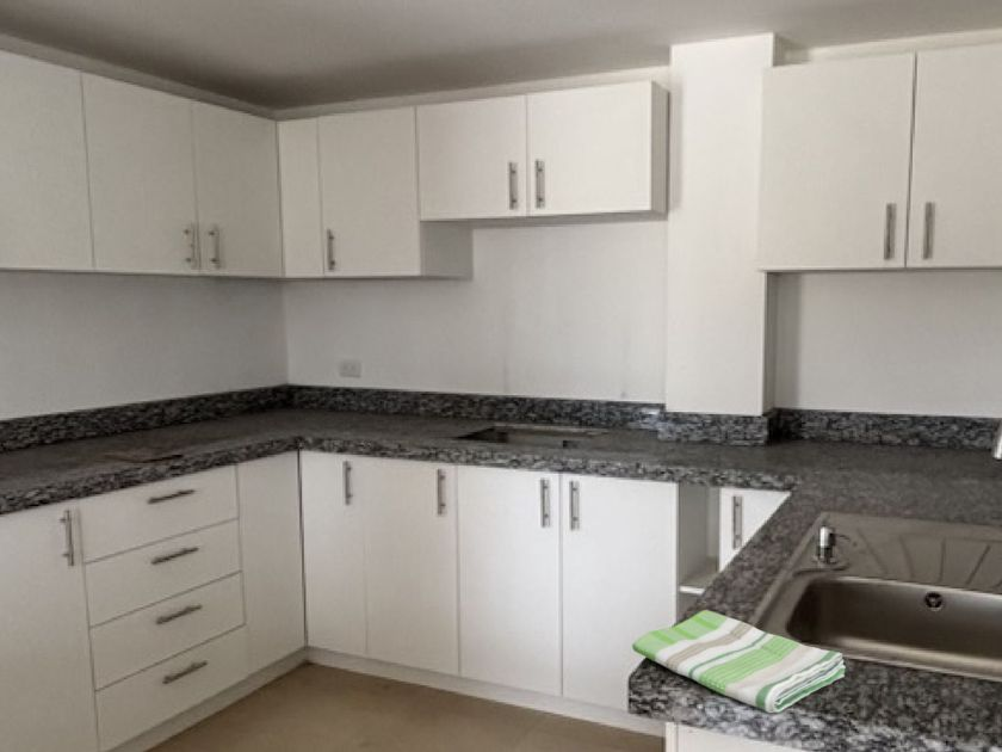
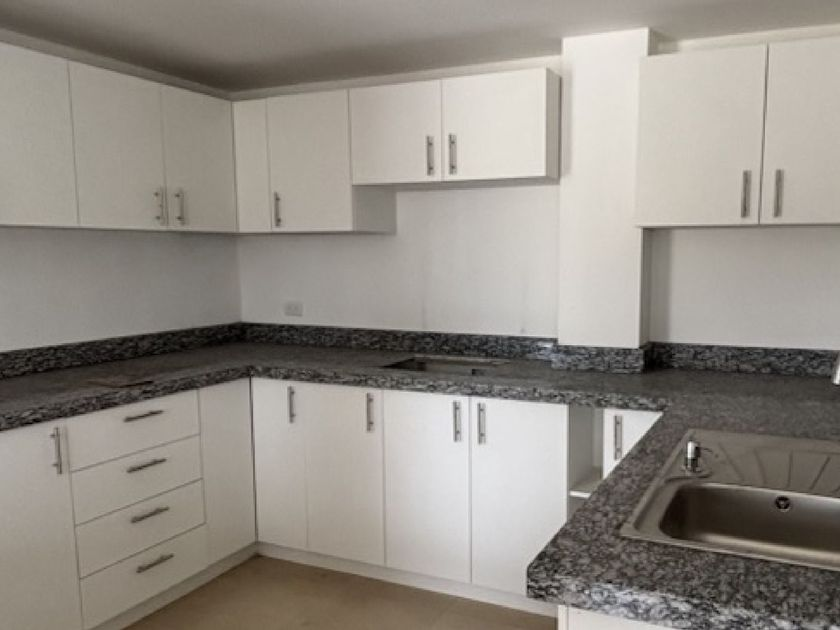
- dish towel (735, 652)
